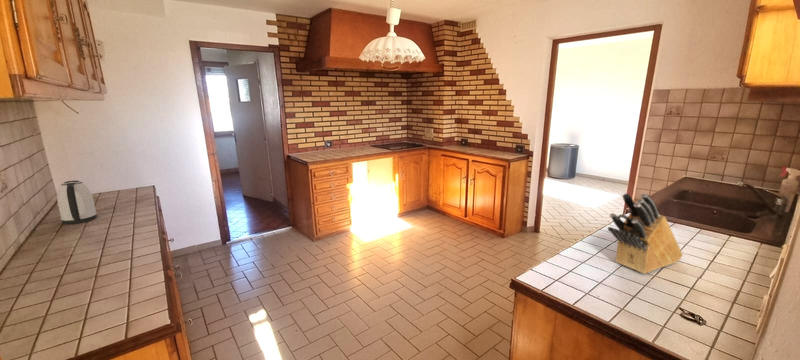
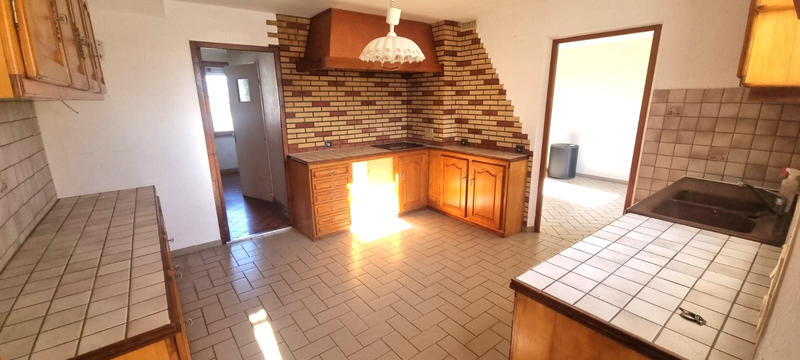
- knife block (647, 227)
- kettle (75, 201)
